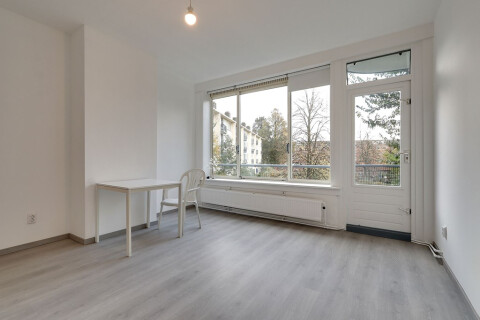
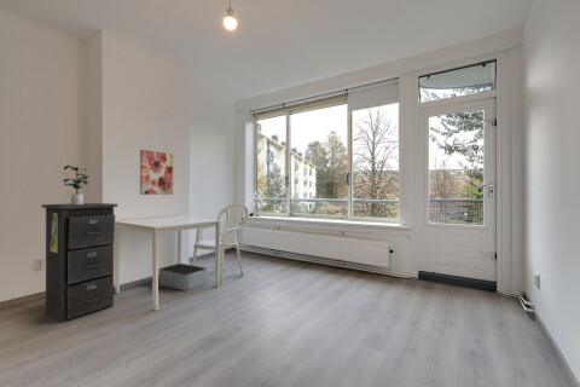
+ potted plant (79, 184)
+ wall art (157, 173)
+ storage bin (182, 276)
+ filing cabinet (82, 256)
